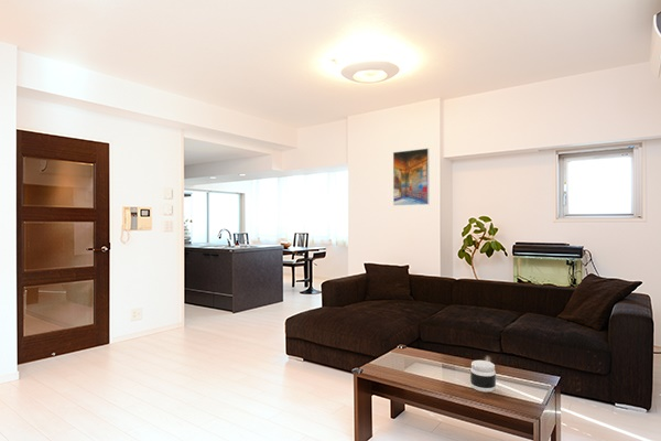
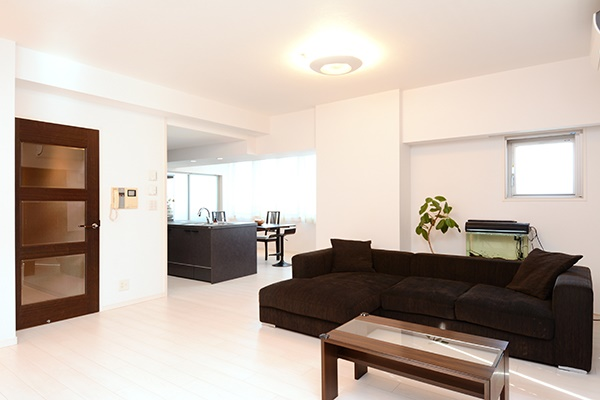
- jar (483, 375)
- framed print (410, 178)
